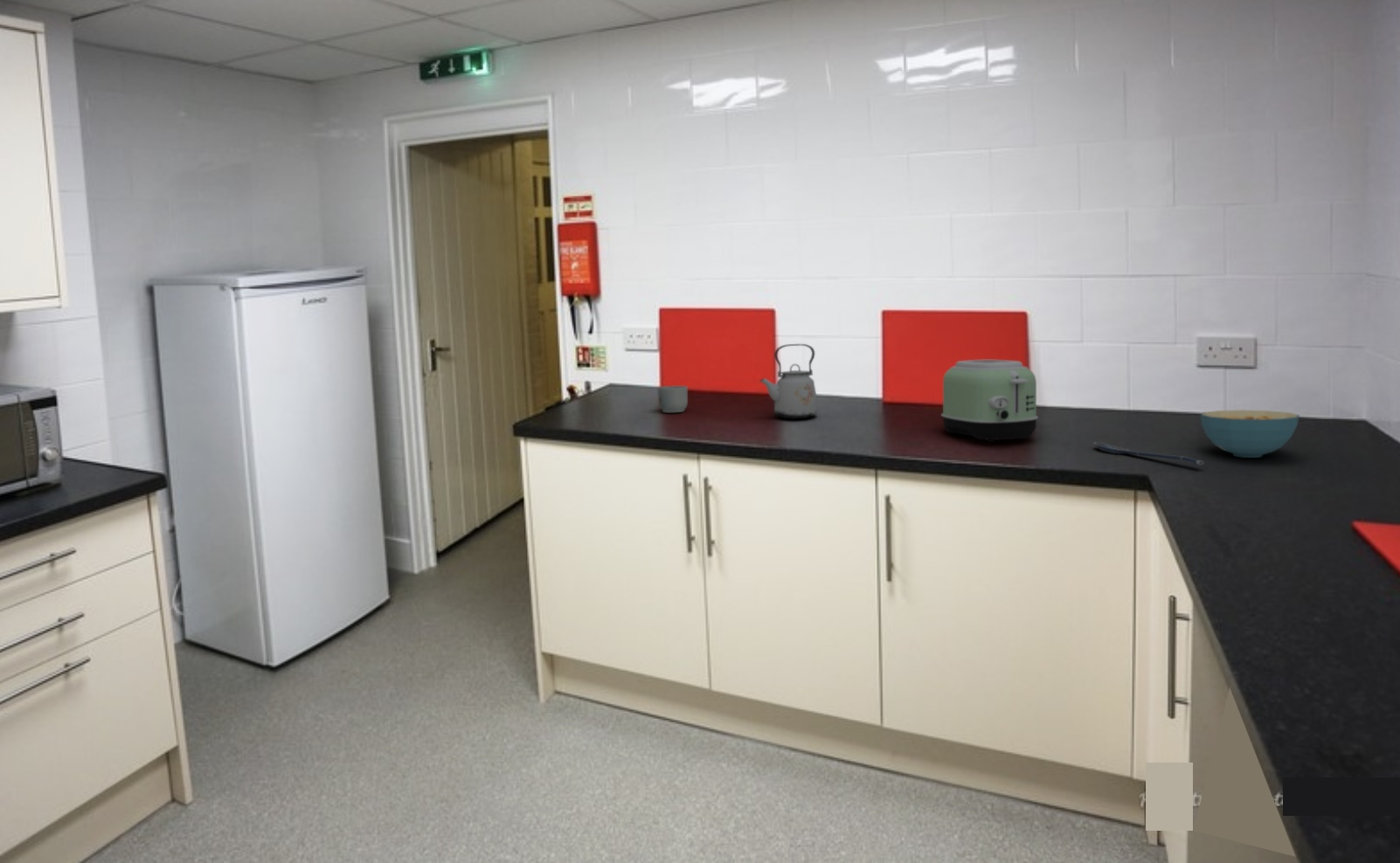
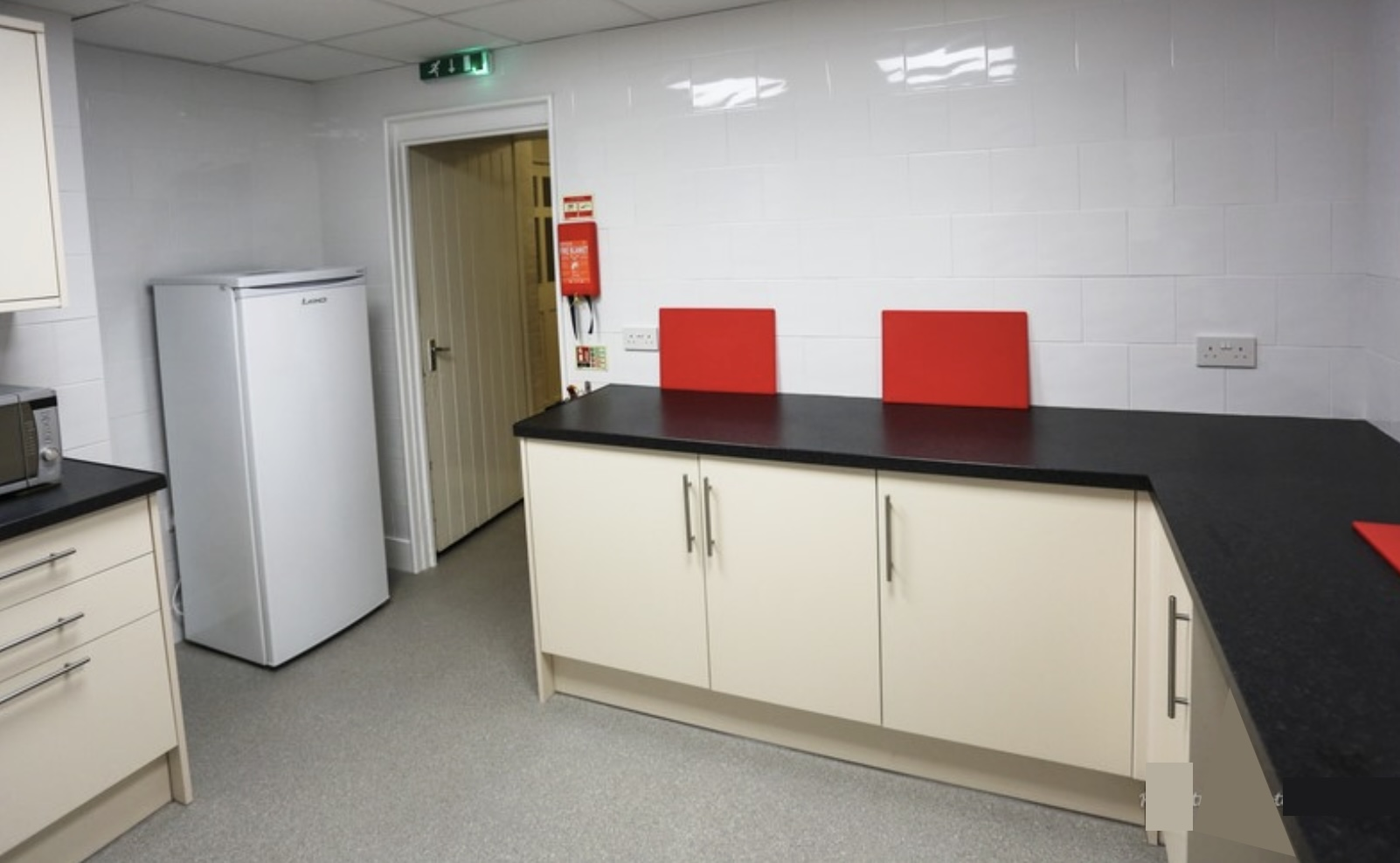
- cereal bowl (1248, 435)
- kettle (787, 381)
- spoon (1143, 452)
- mug (671, 398)
- toaster (990, 398)
